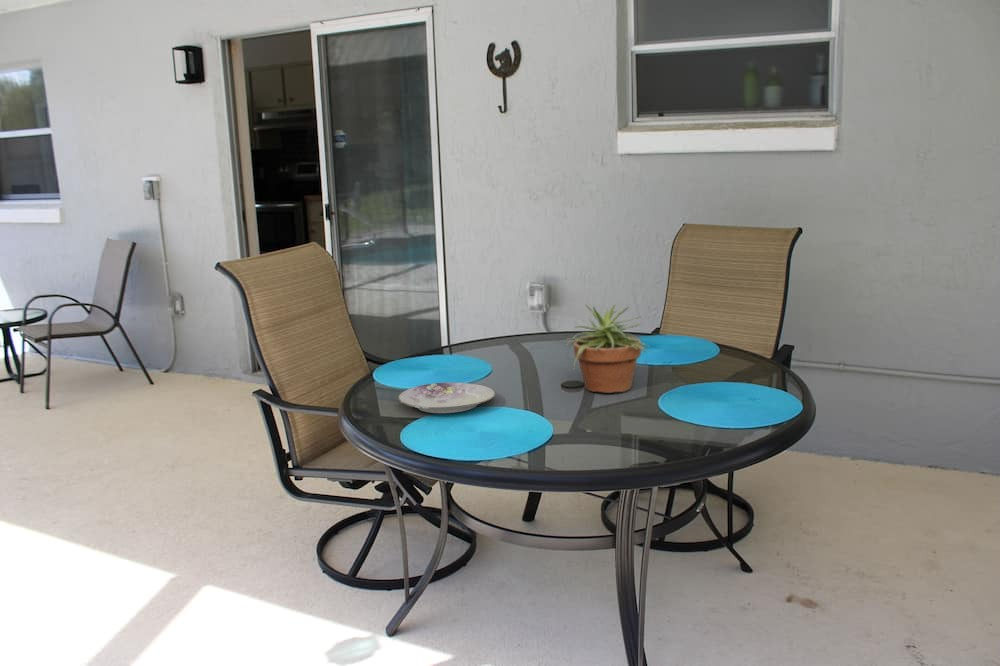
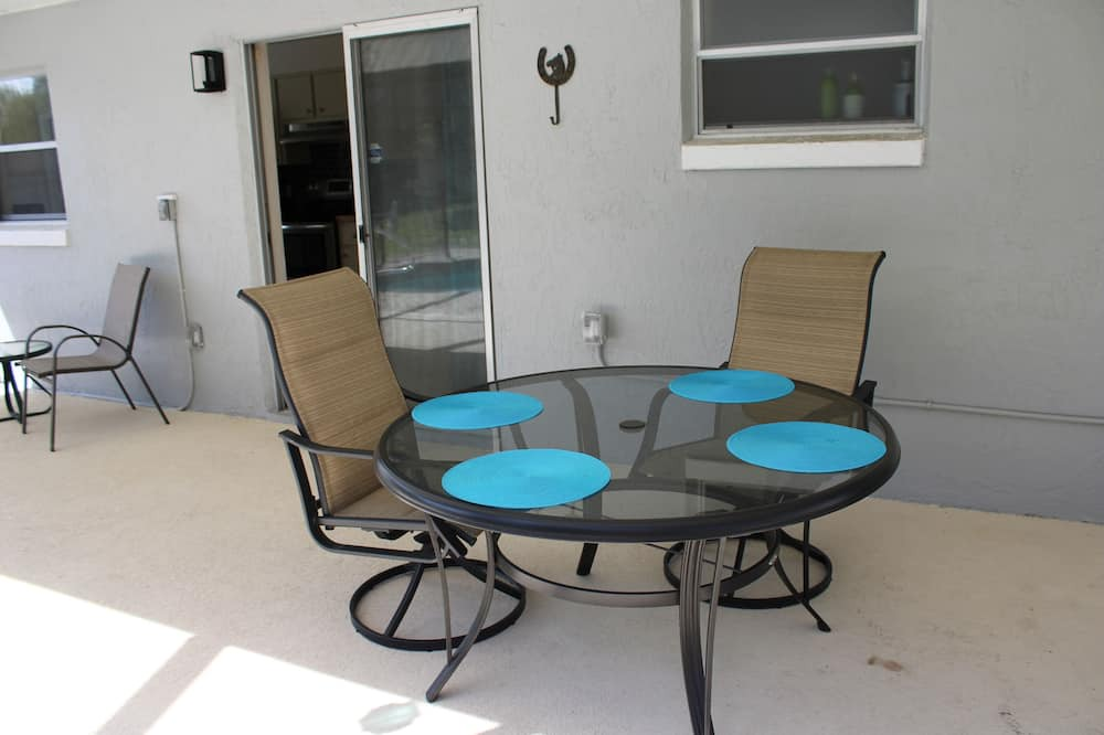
- potted plant (604, 345)
- plate (447, 399)
